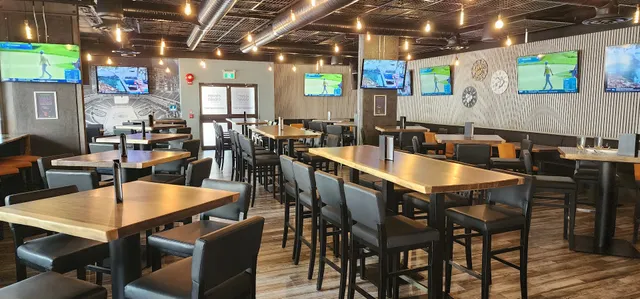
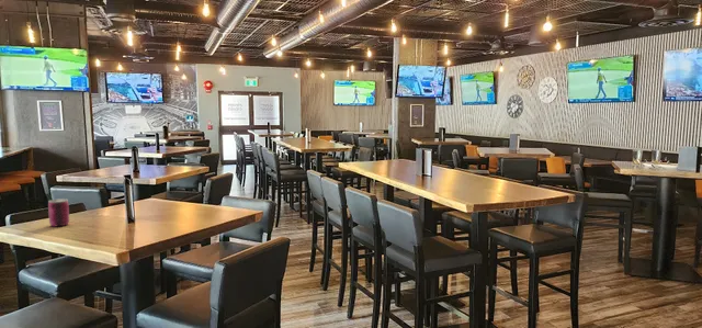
+ can (58, 212)
